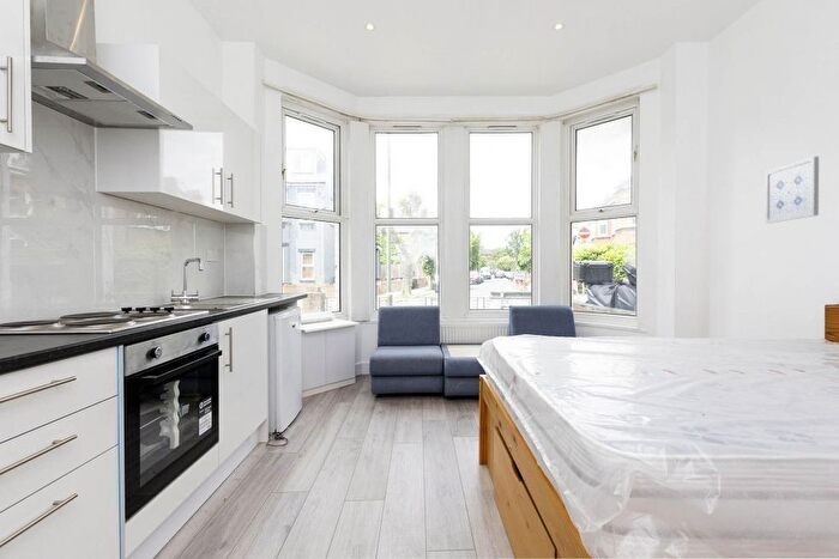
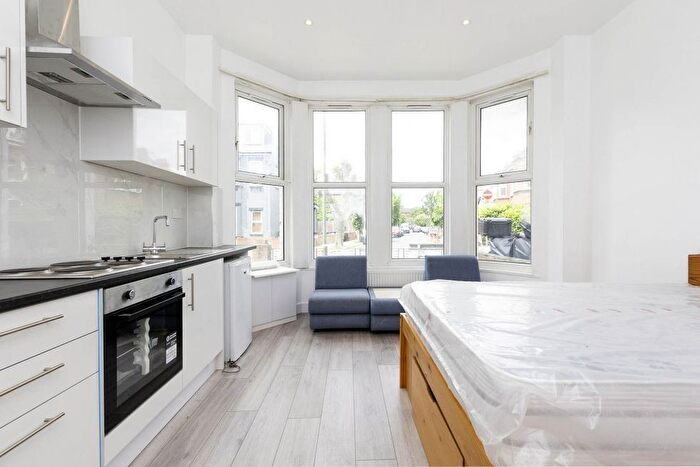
- wall art (790, 192)
